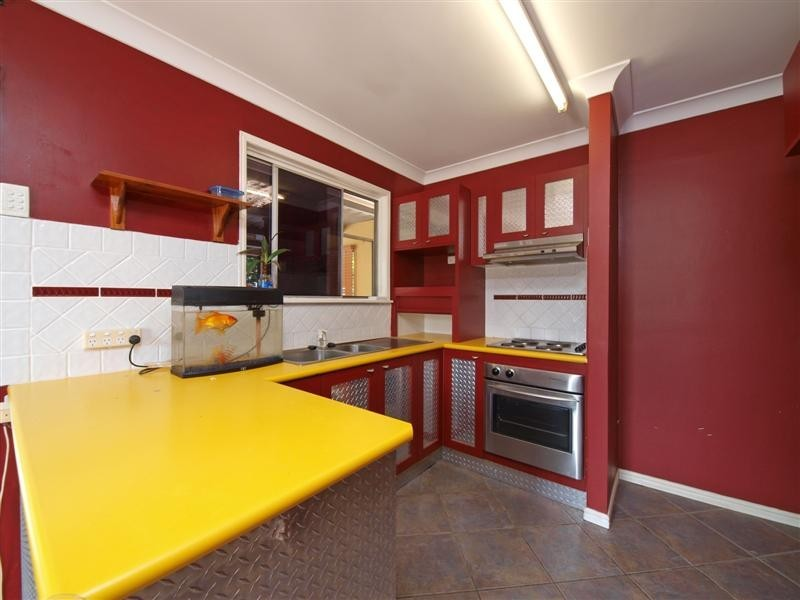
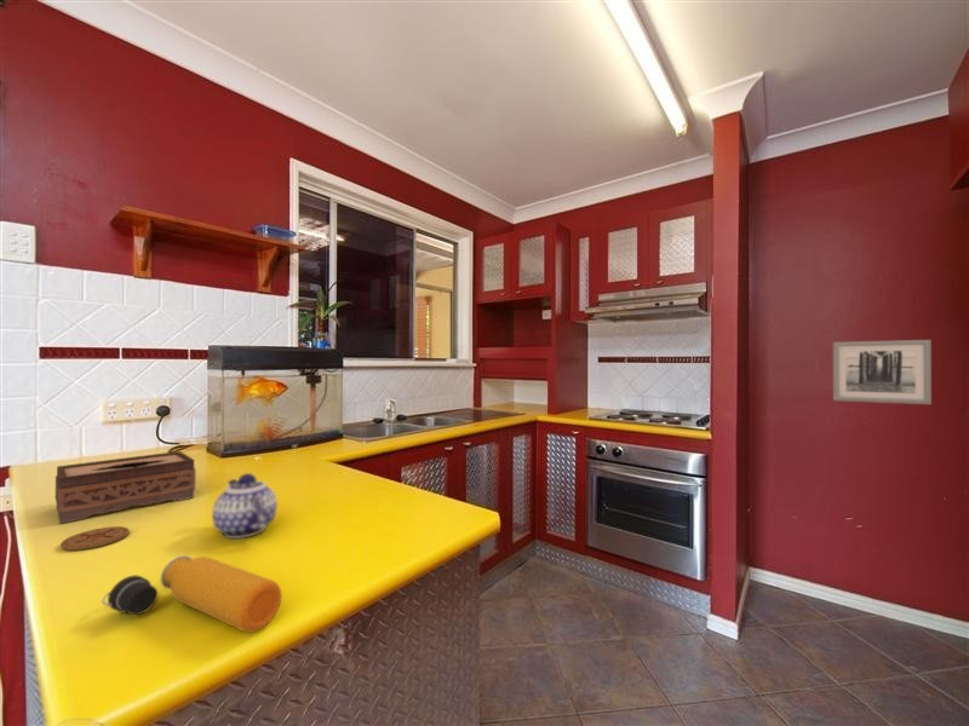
+ coaster (96, 537)
+ water bottle (188, 593)
+ tissue box (127, 482)
+ teapot (245, 502)
+ wall art (878, 371)
